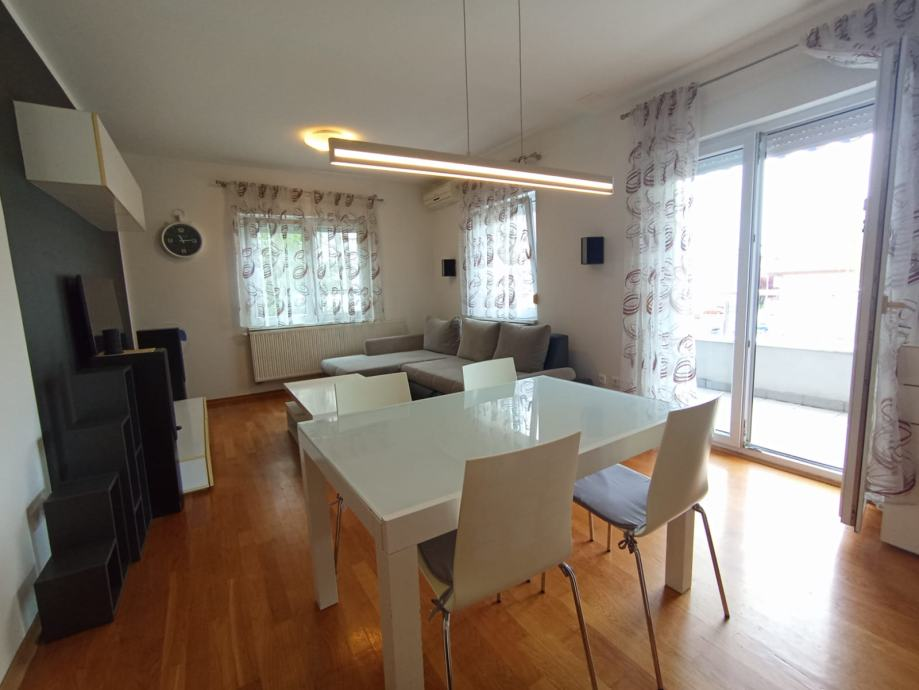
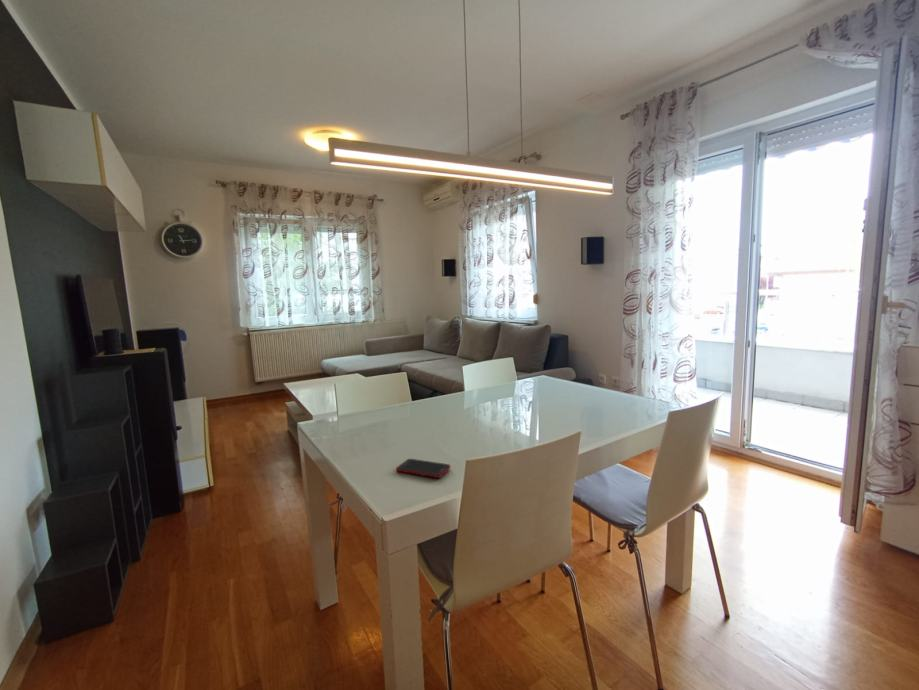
+ cell phone (423, 468)
